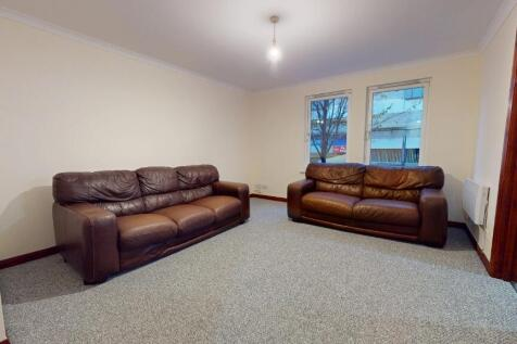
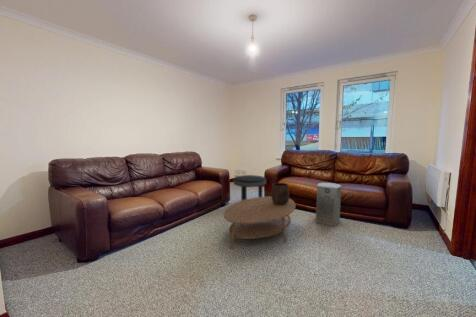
+ coffee table (261, 219)
+ fan (328, 202)
+ ceramic pot (280, 193)
+ side table (246, 192)
